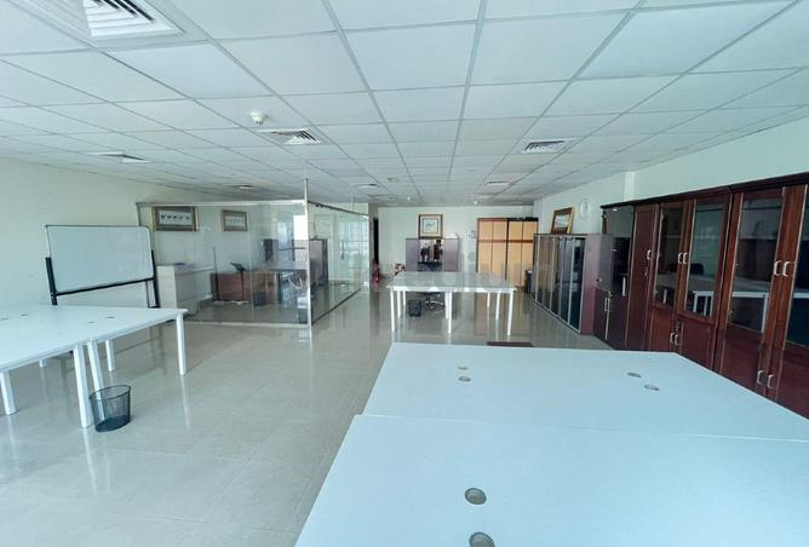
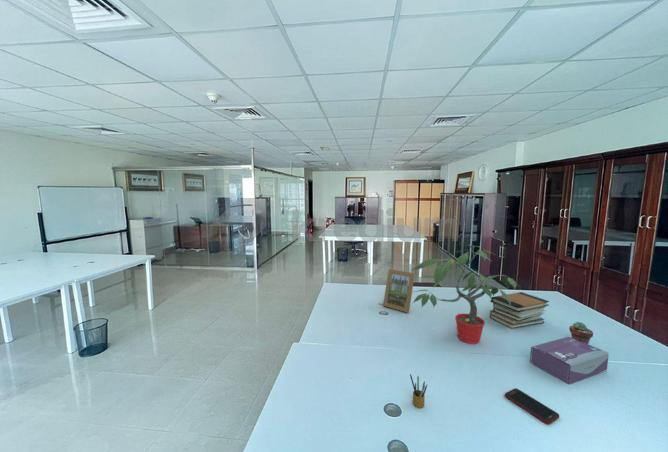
+ potted succulent (580, 333)
+ book stack (518, 309)
+ cell phone (530, 405)
+ pencil box (417, 390)
+ potted plant (464, 294)
+ tissue box (568, 357)
+ picture frame (400, 288)
